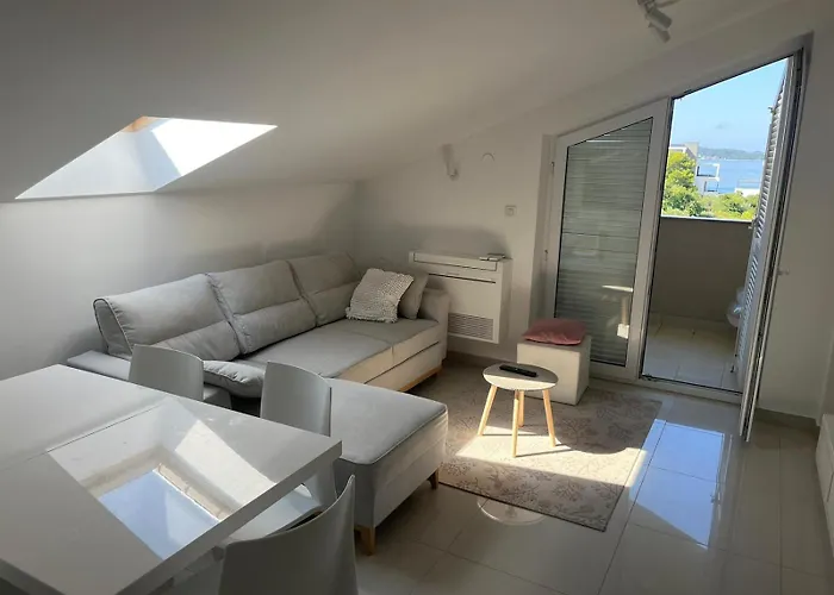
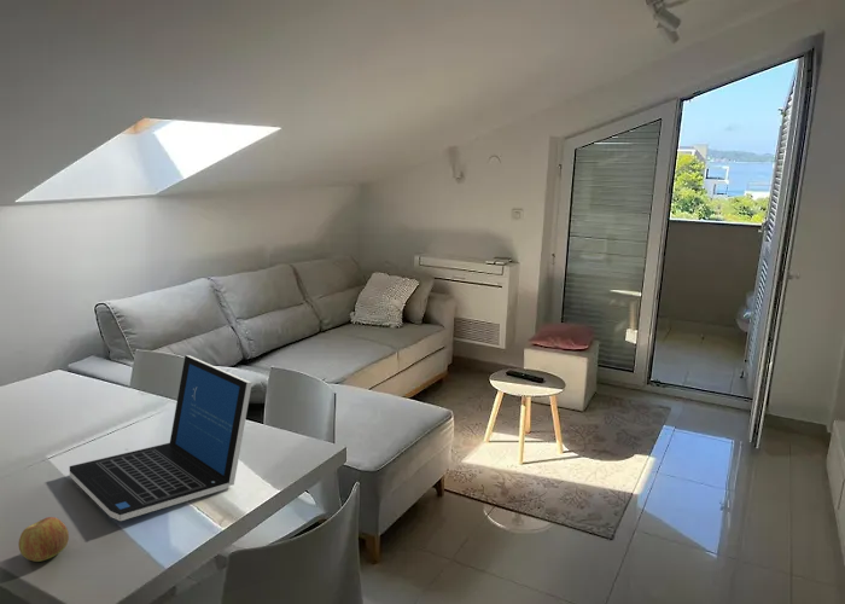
+ laptop (171, 430)
+ apple (43, 536)
